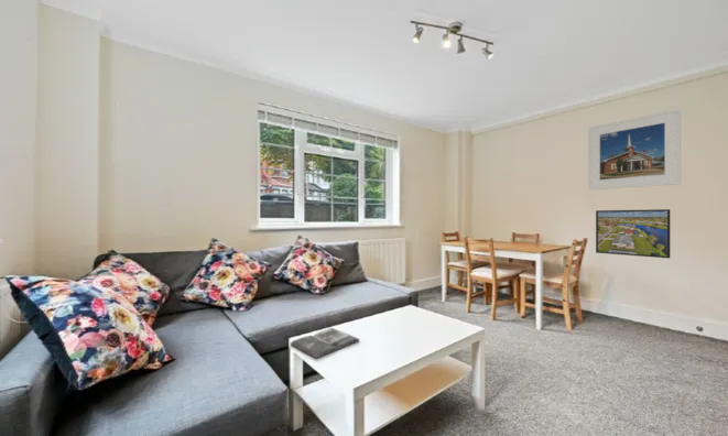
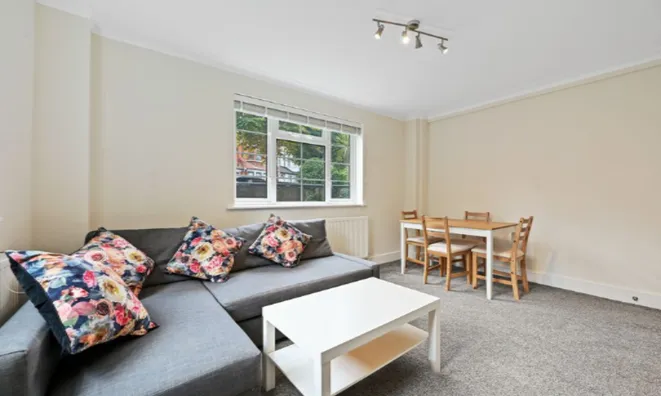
- magazine (325, 340)
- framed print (630, 232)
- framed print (630, 153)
